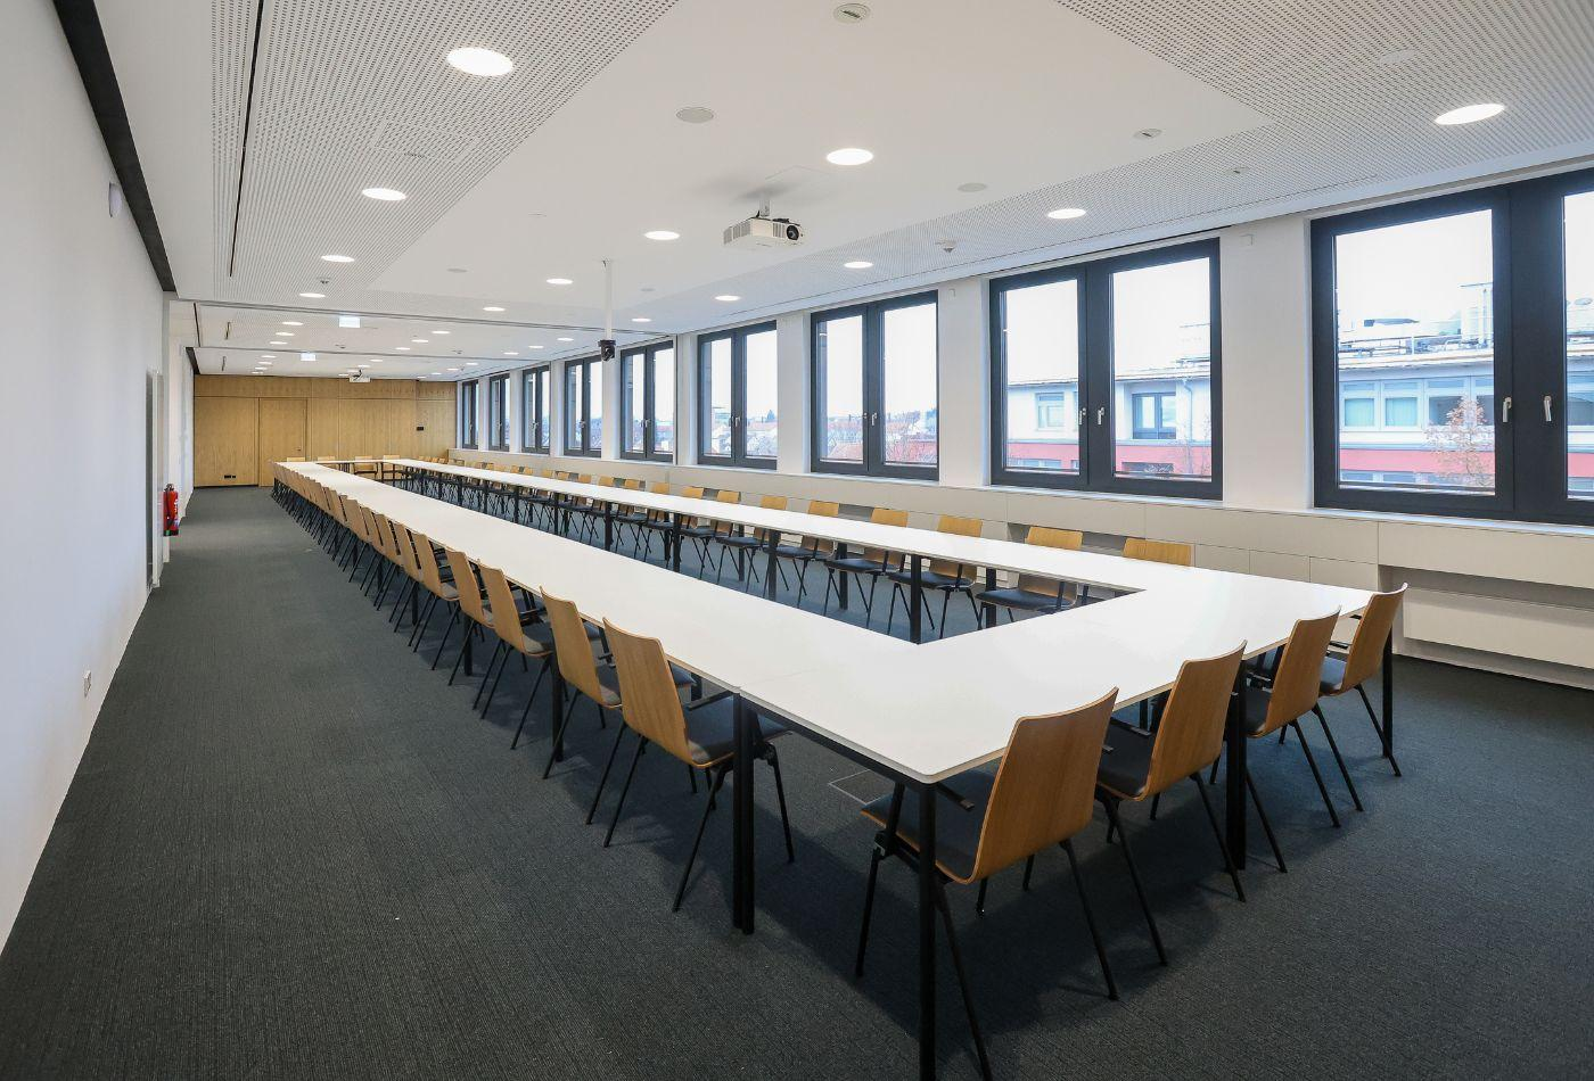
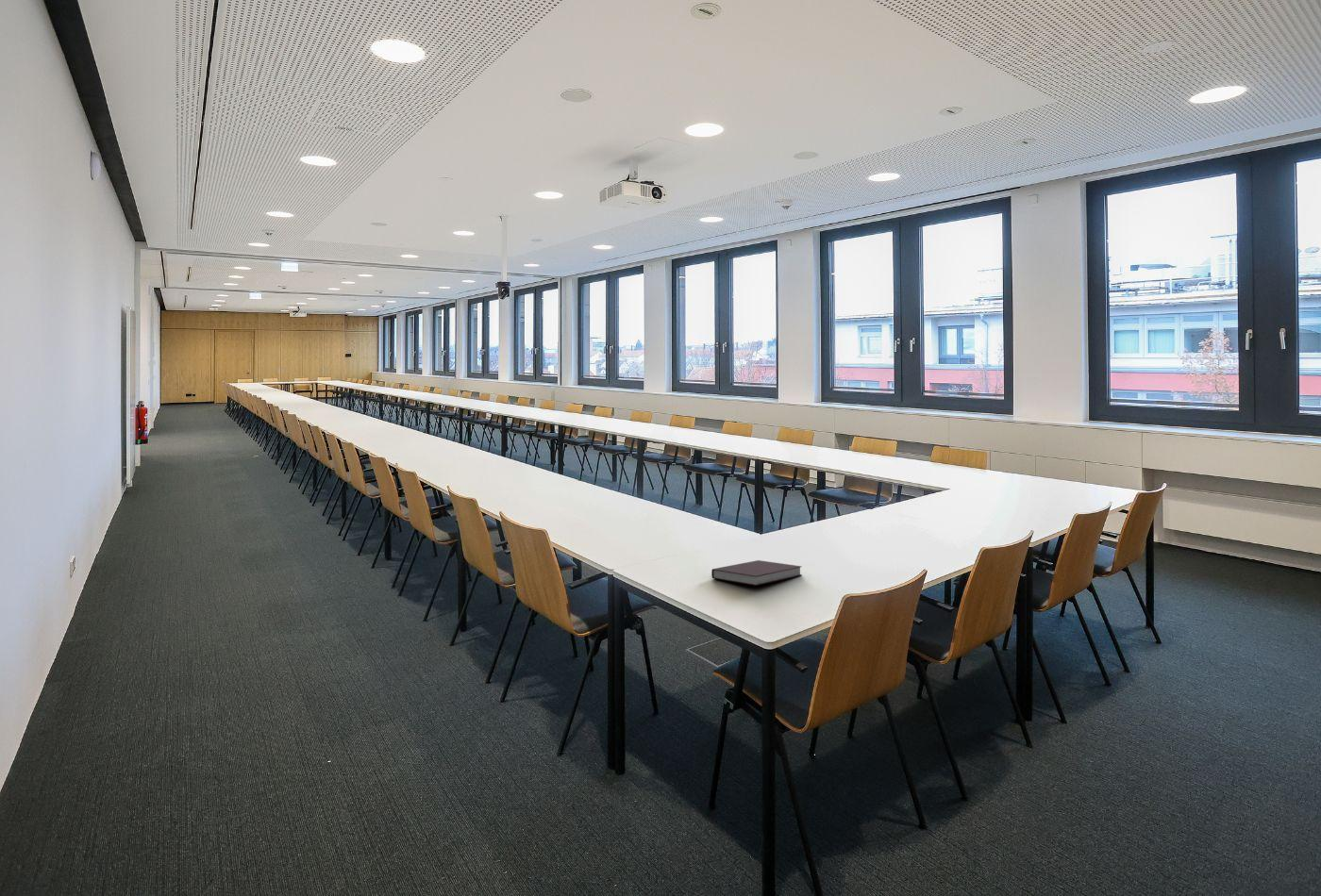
+ notebook (757, 572)
